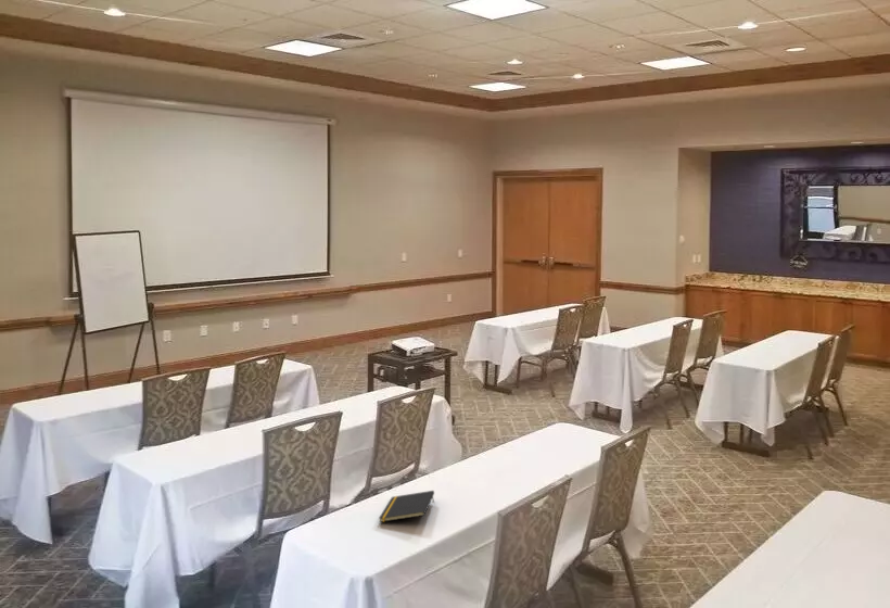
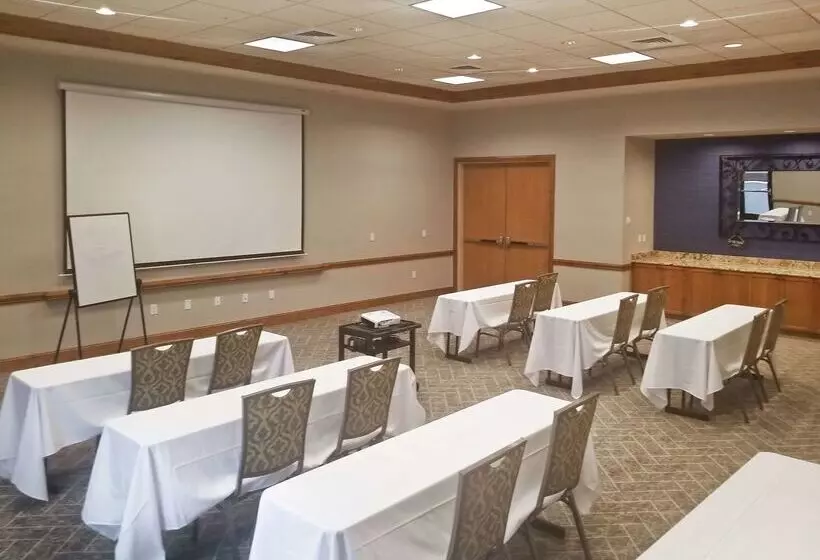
- notepad (407, 505)
